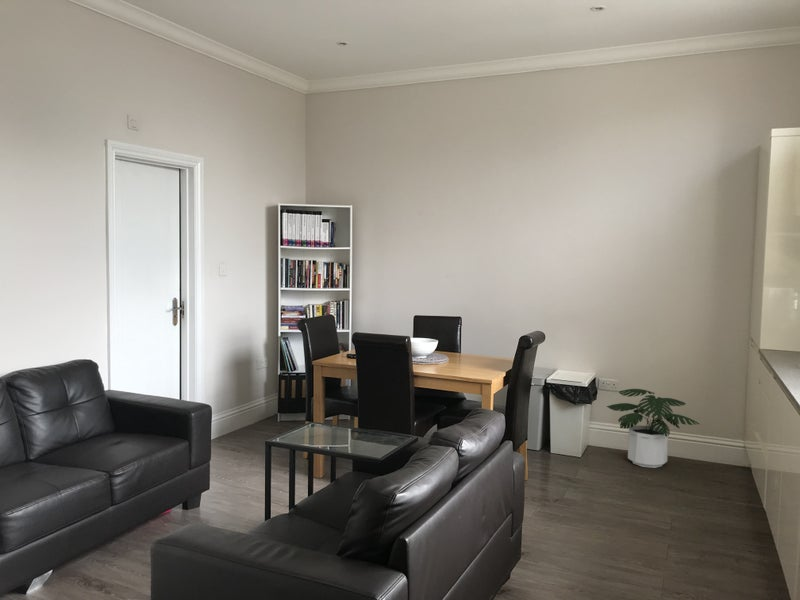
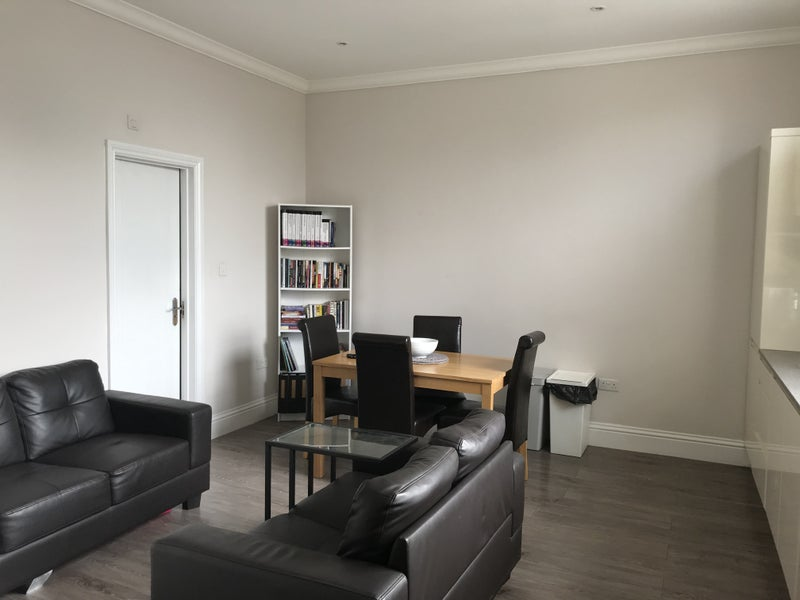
- potted plant (650, 429)
